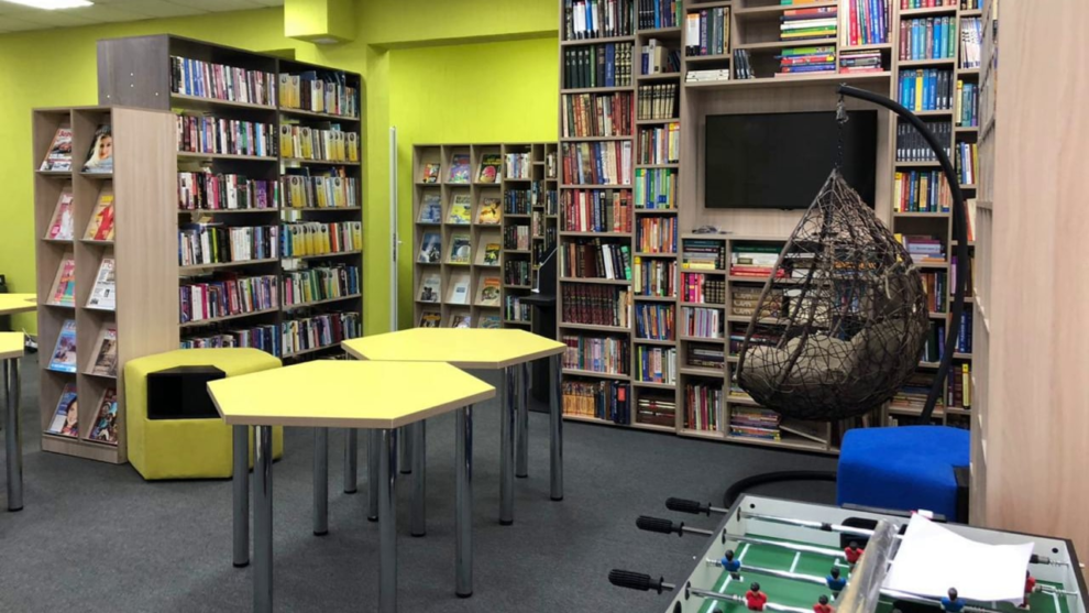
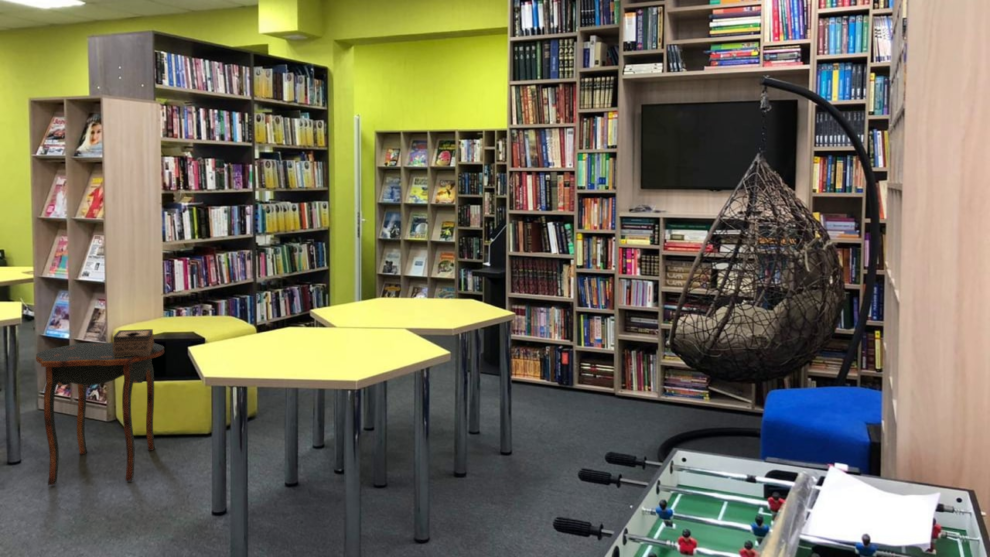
+ tissue box (133, 342)
+ side table (85, 408)
